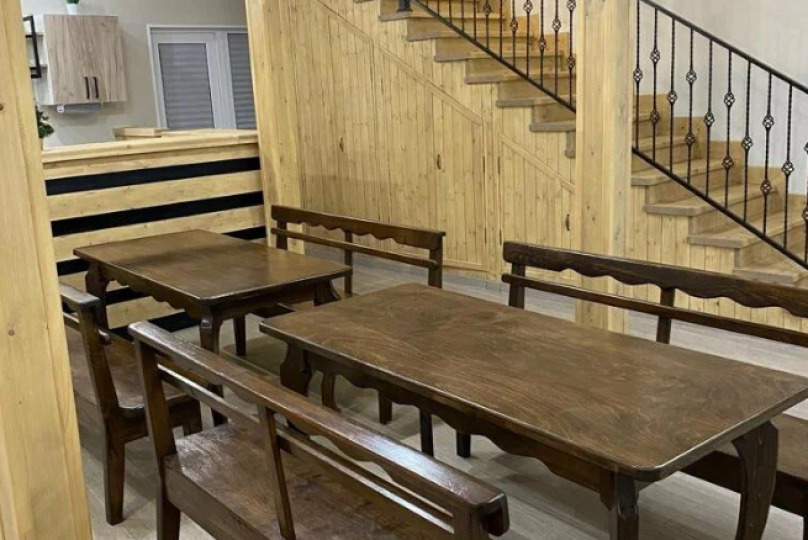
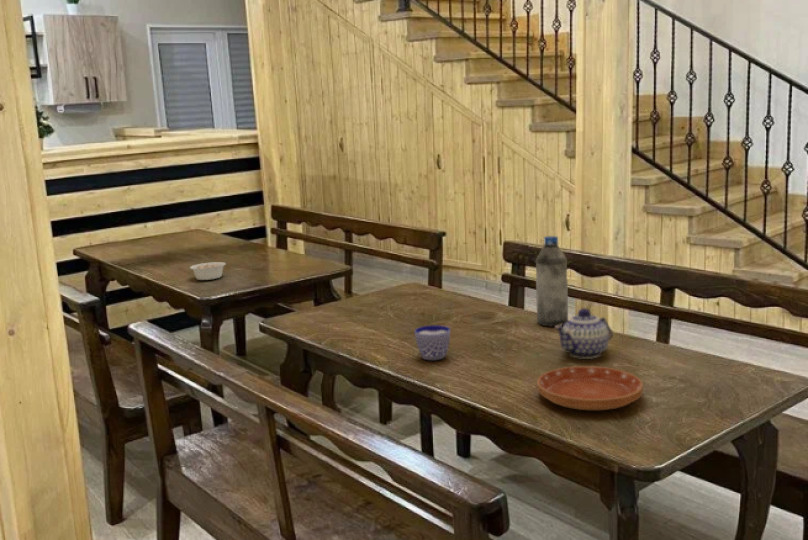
+ legume (209, 270)
+ saucer (589, 389)
+ teapot (584, 331)
+ water bottle (551, 280)
+ cup (429, 342)
